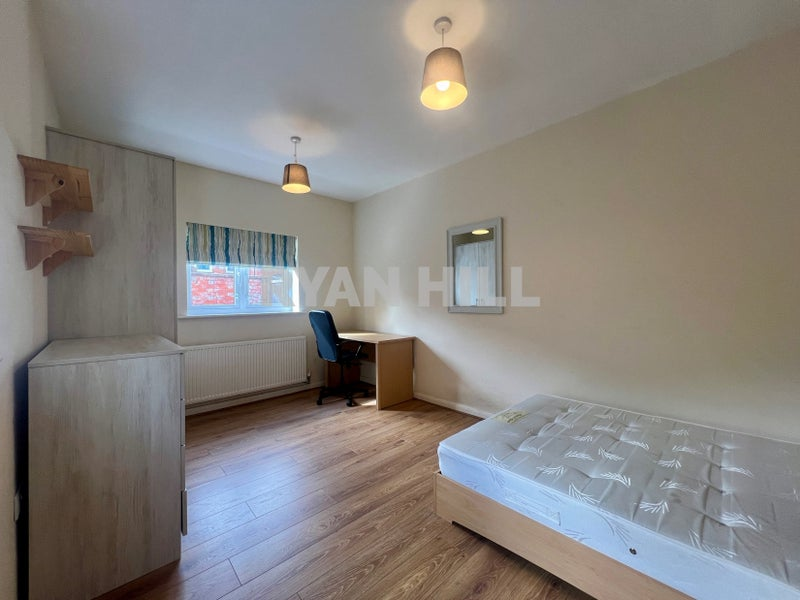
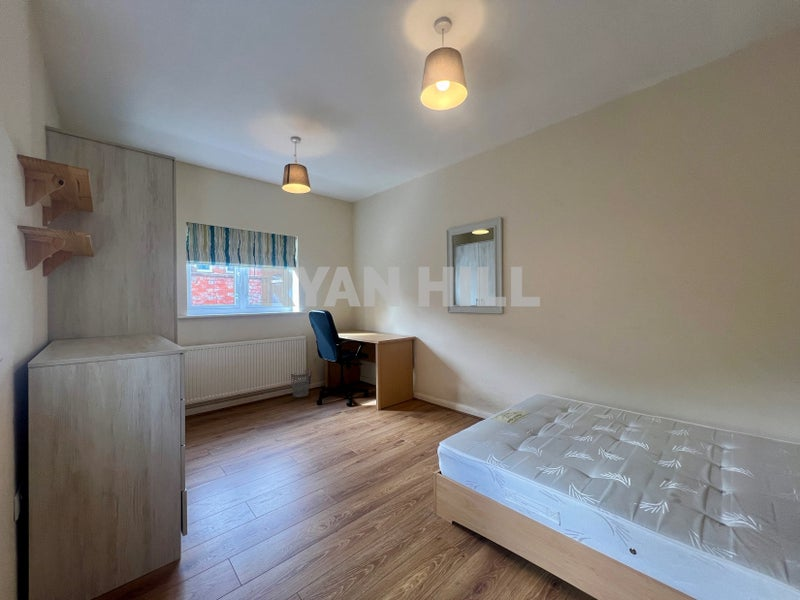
+ wastebasket (300, 384)
